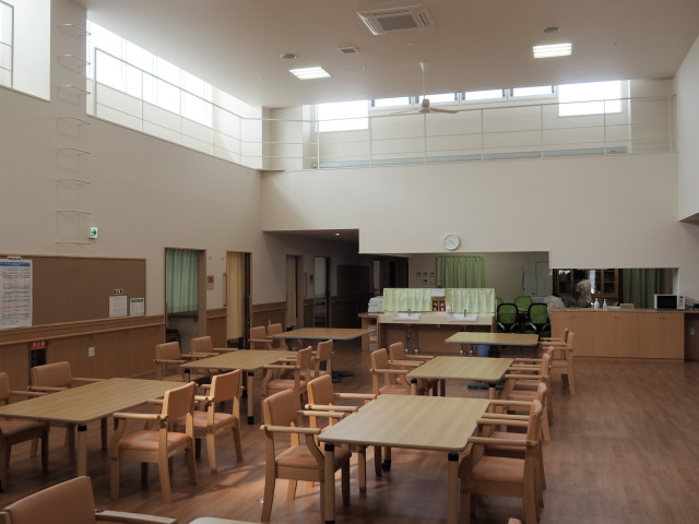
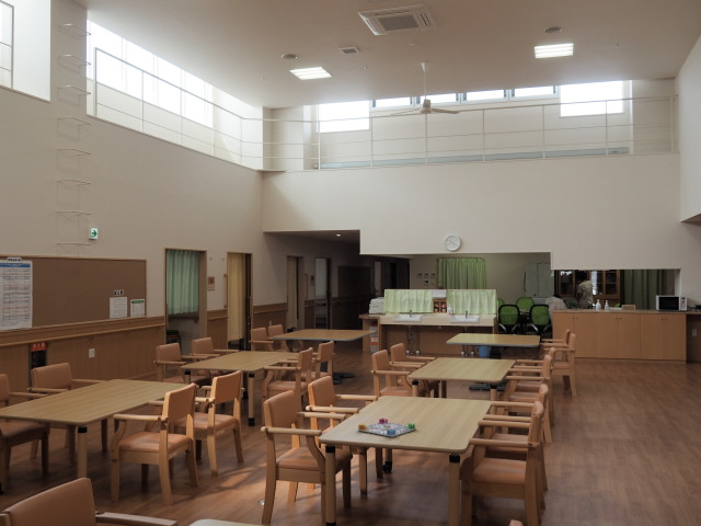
+ board game (387, 426)
